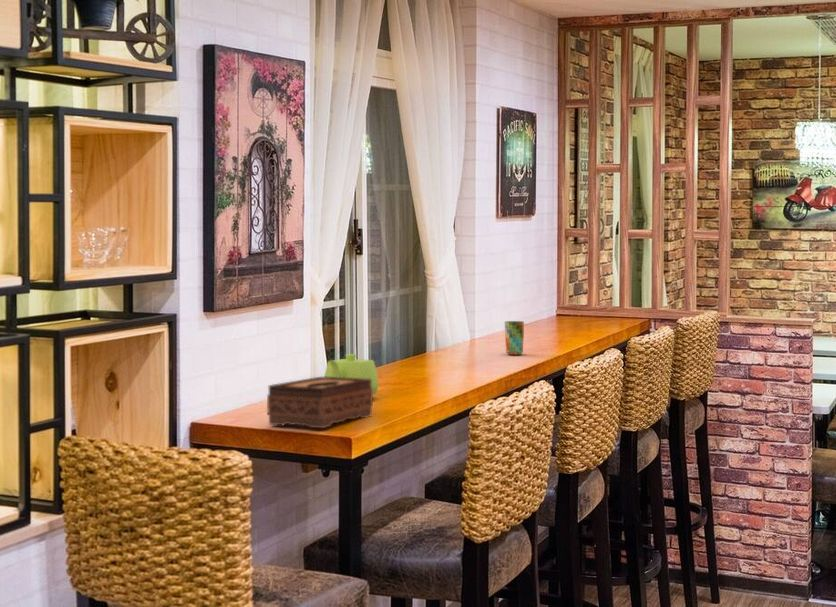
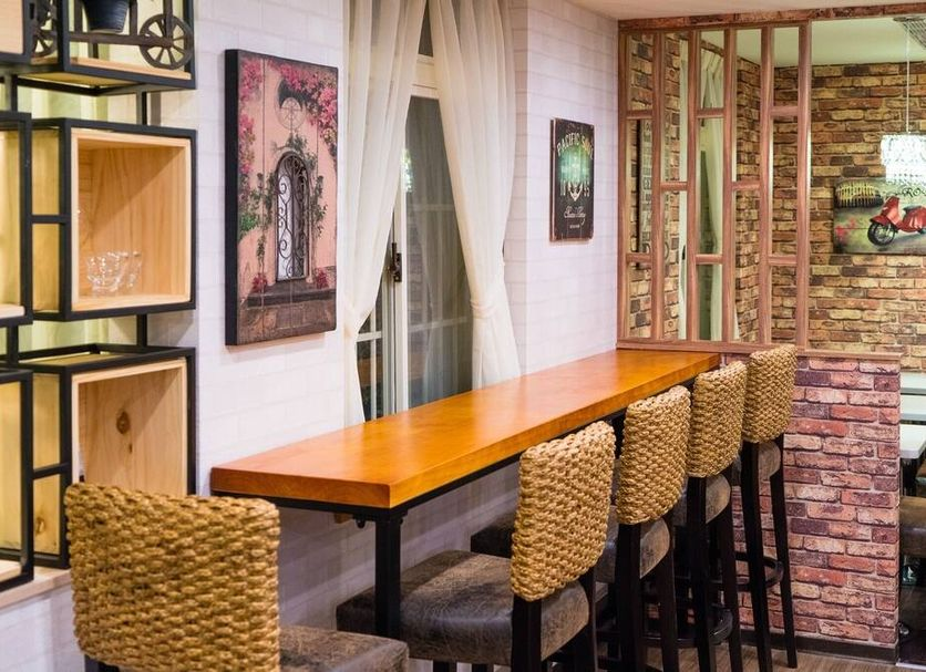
- teapot (348, 376)
- cup (514, 337)
- tissue box (321, 401)
